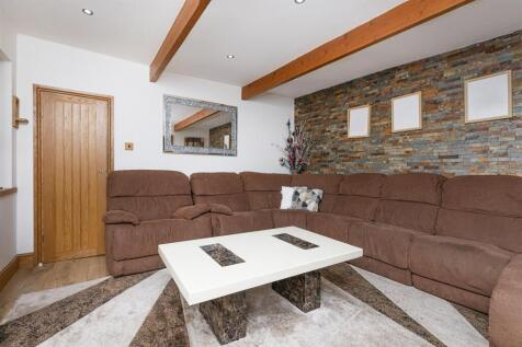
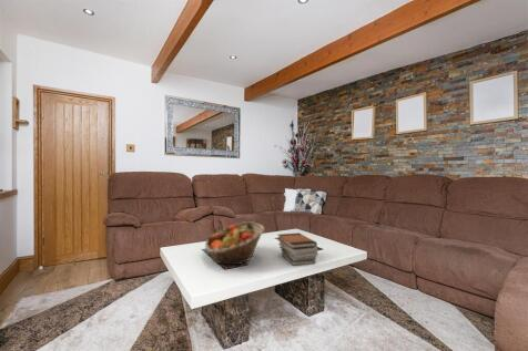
+ fruit basket (234, 240)
+ book stack (296, 248)
